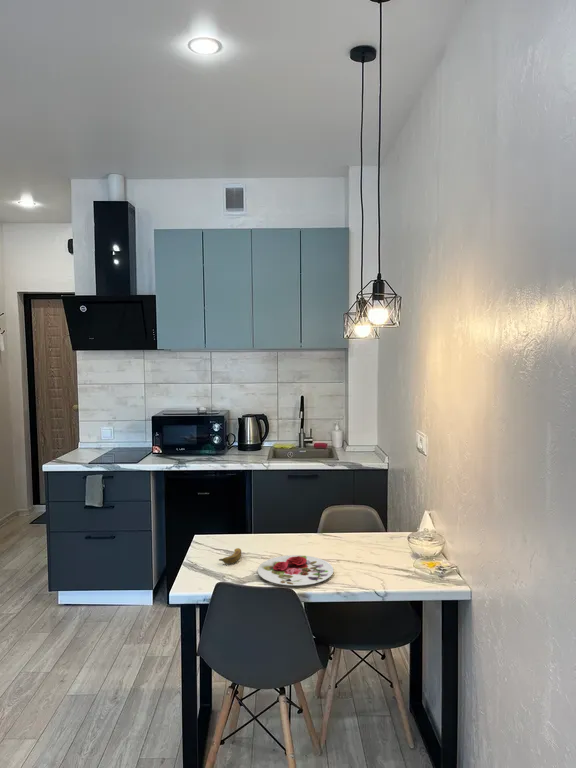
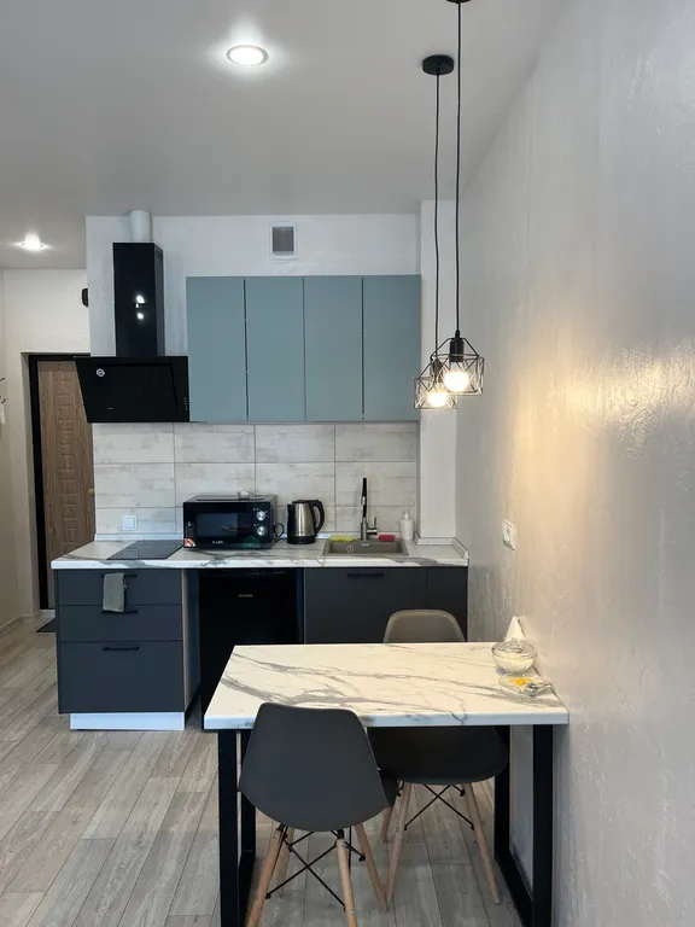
- banana (232, 555)
- plate (295, 568)
